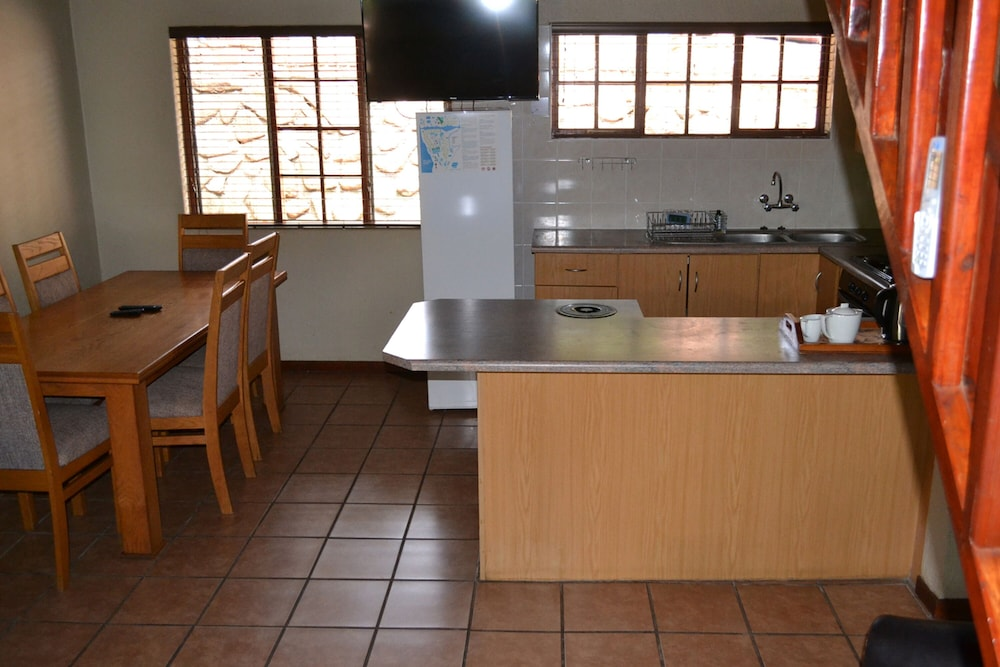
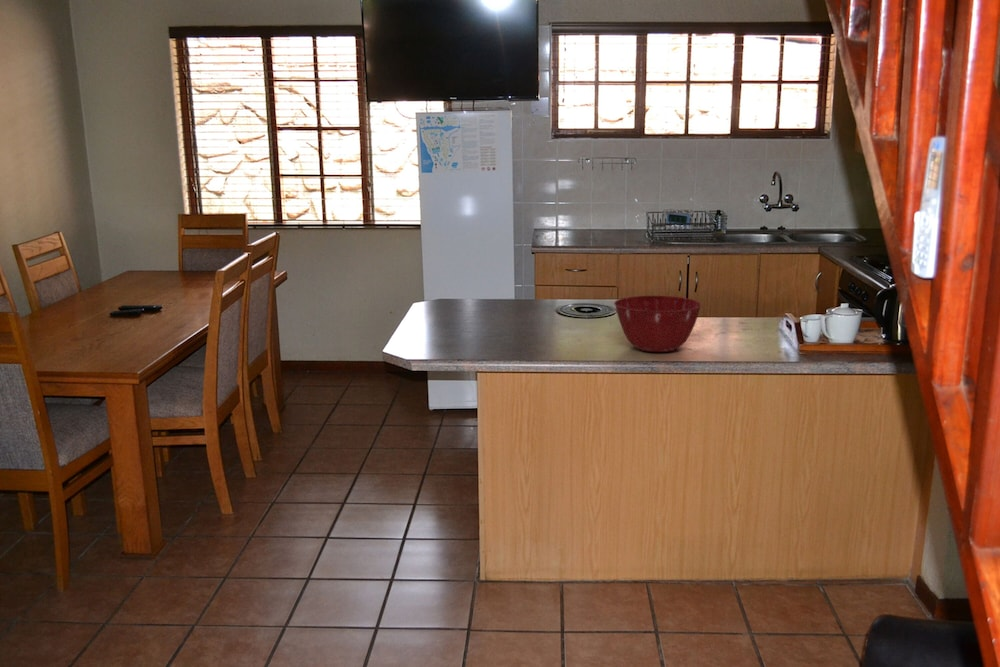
+ mixing bowl (657, 325)
